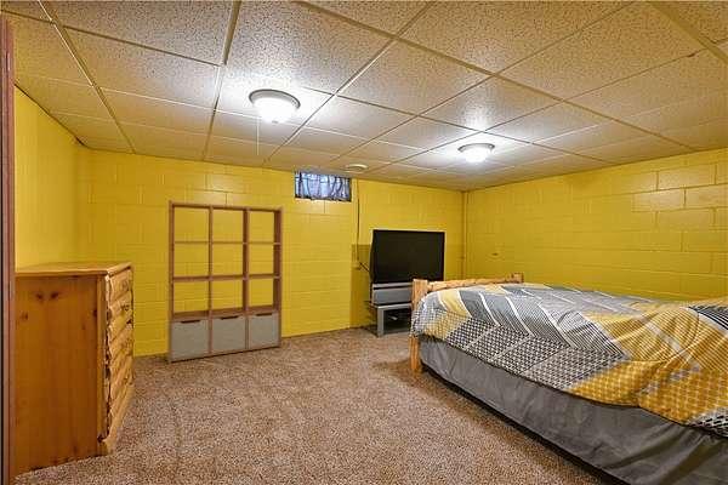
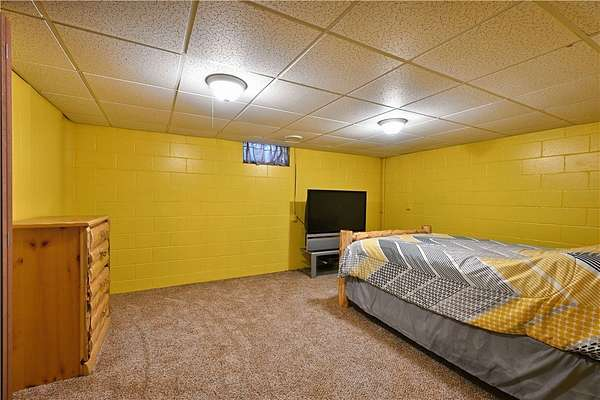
- shelving unit (228, 278)
